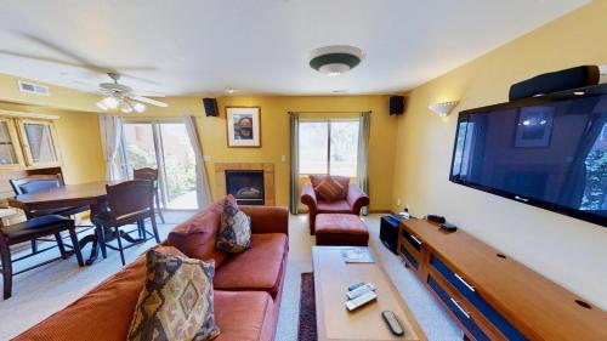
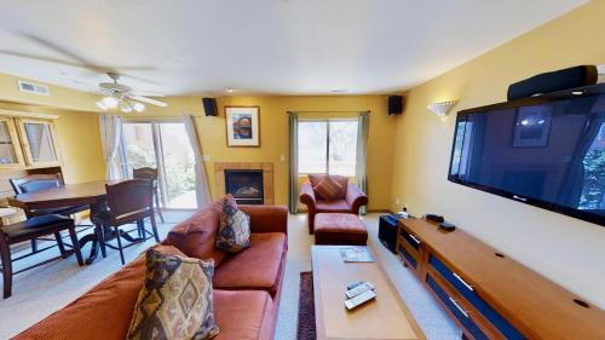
- remote control (392, 322)
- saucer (334, 66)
